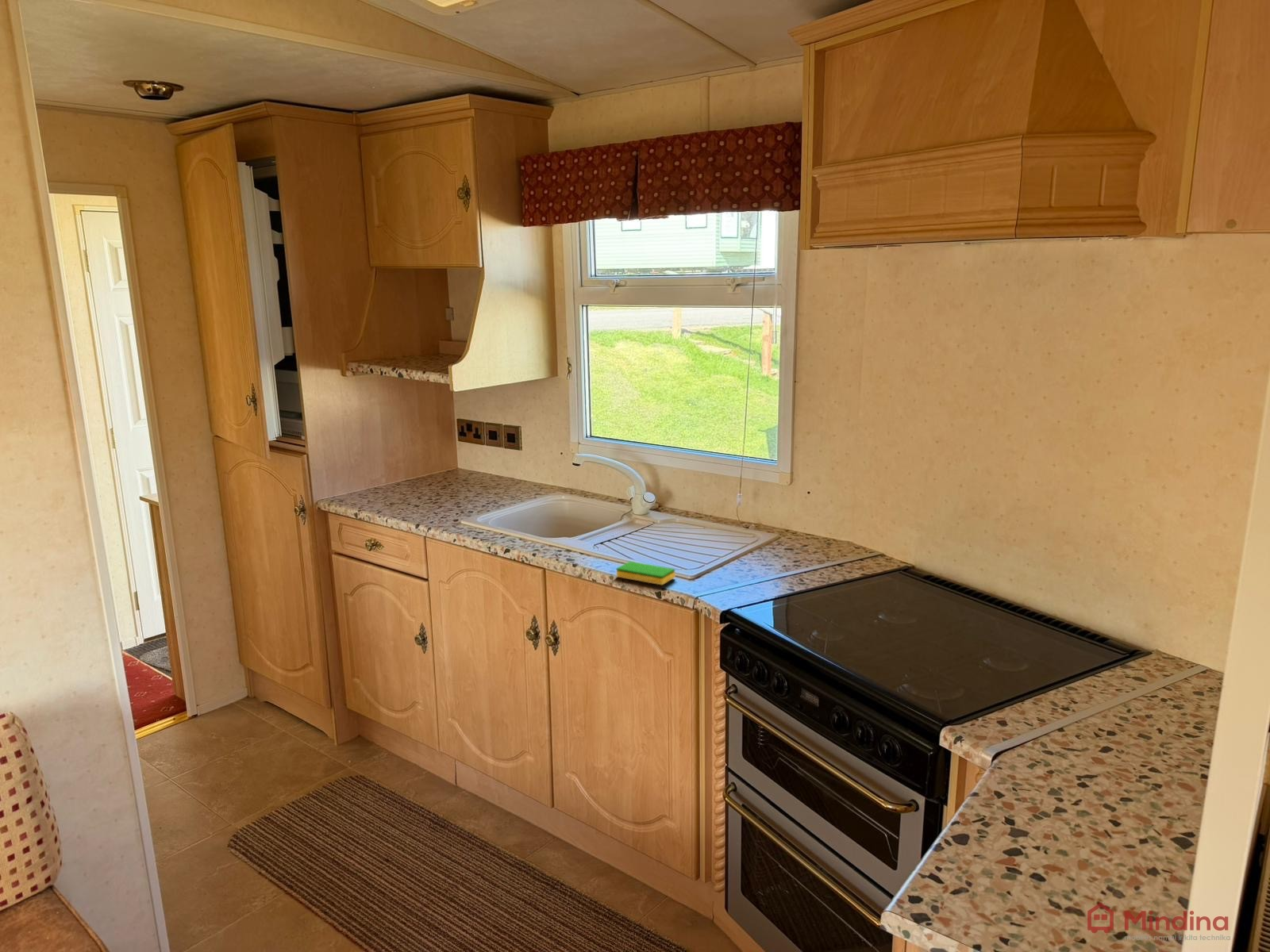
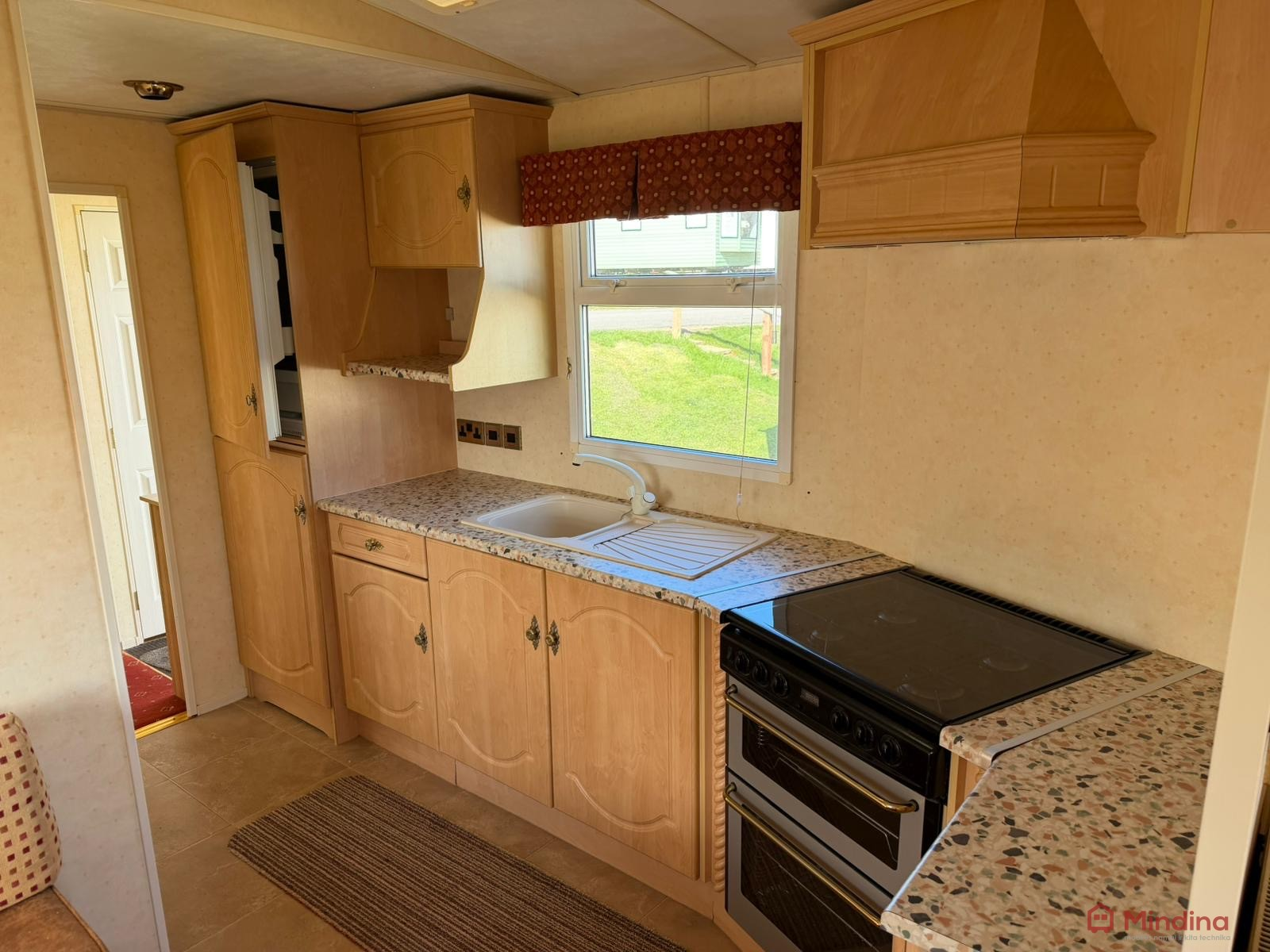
- dish sponge (645, 573)
